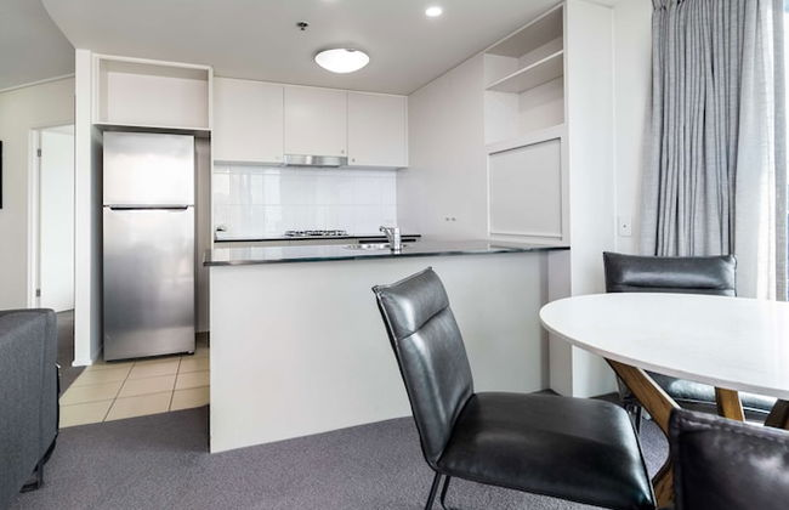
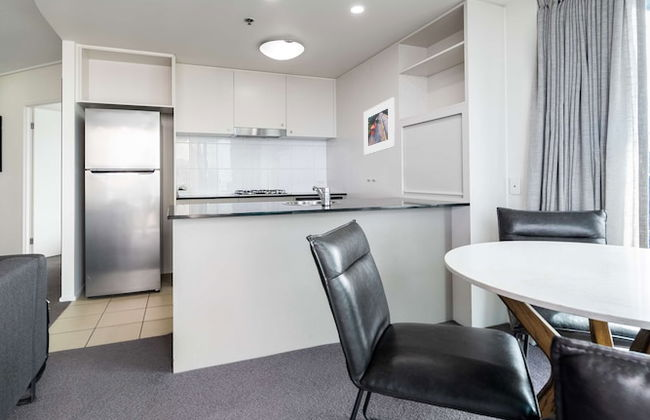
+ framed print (378, 128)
